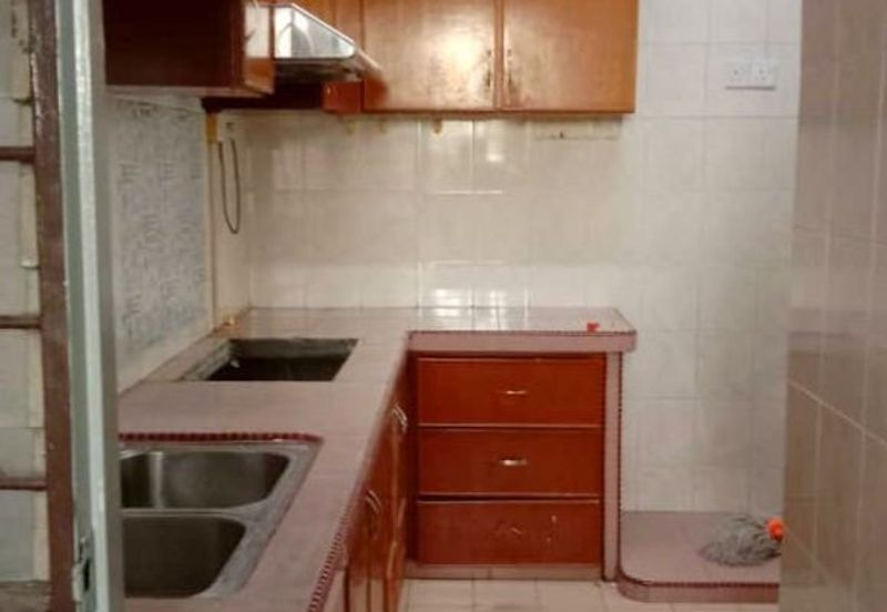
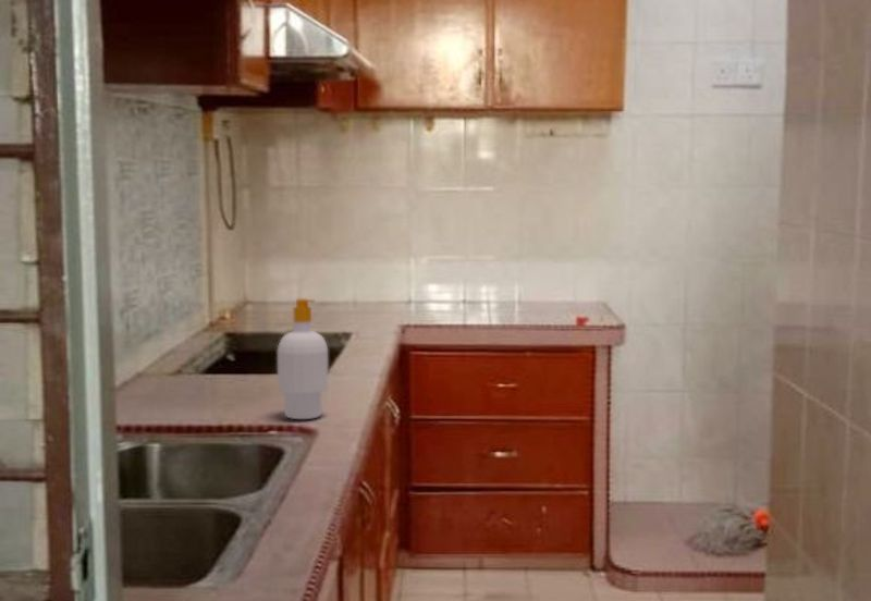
+ soap bottle (303, 357)
